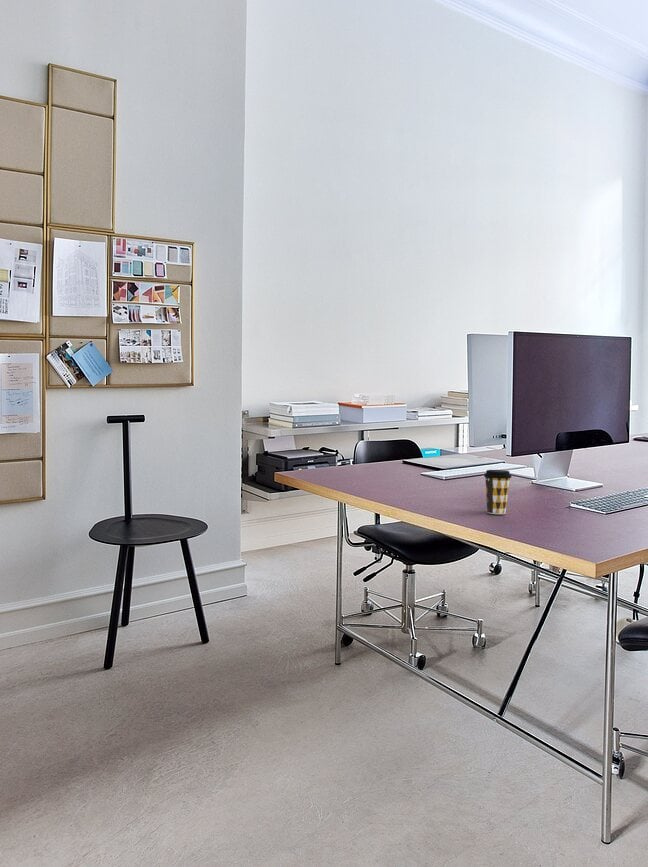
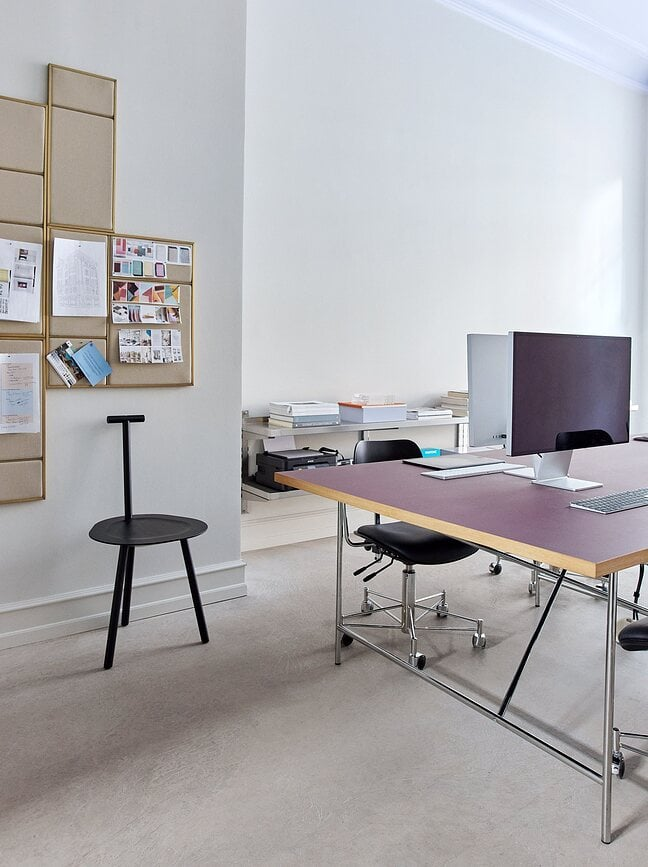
- coffee cup (497, 491)
